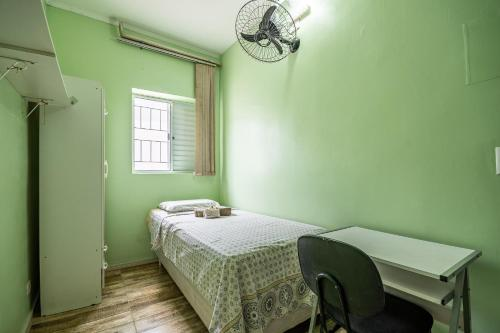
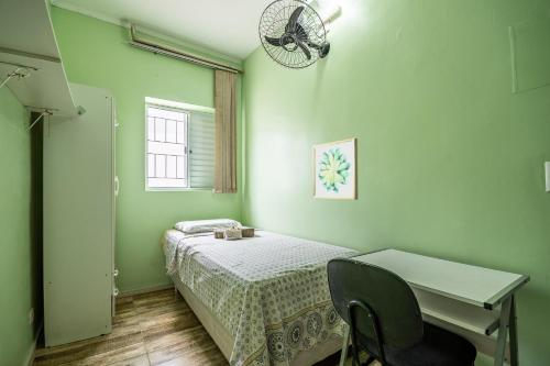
+ wall art (333, 170)
